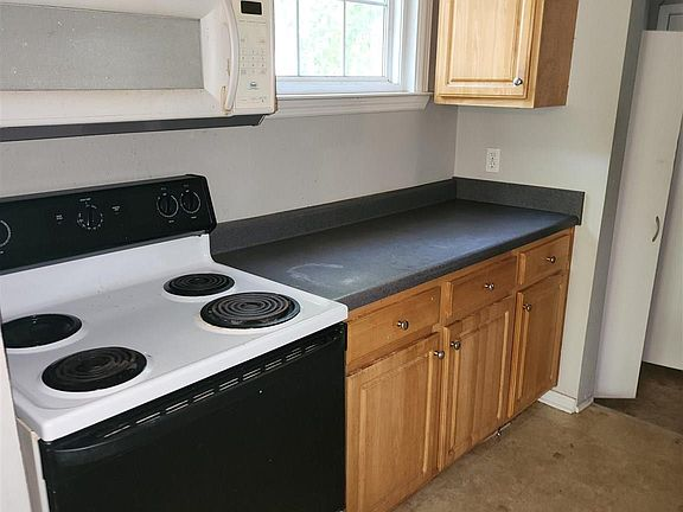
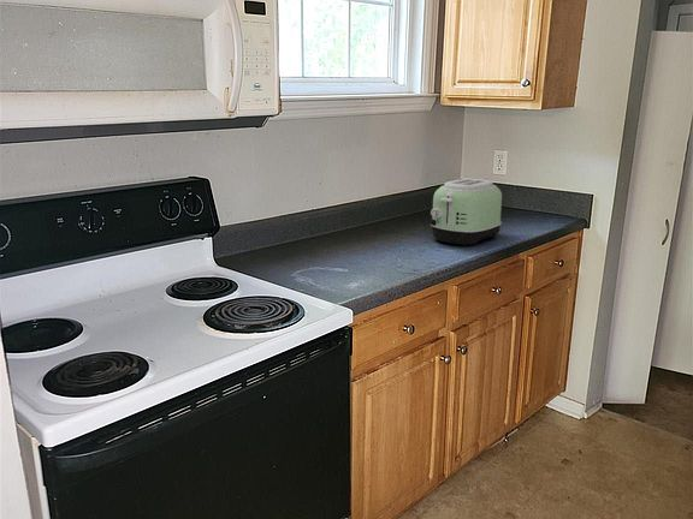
+ toaster (464, 210)
